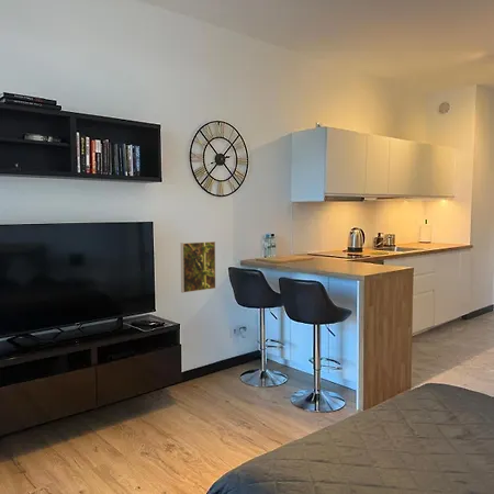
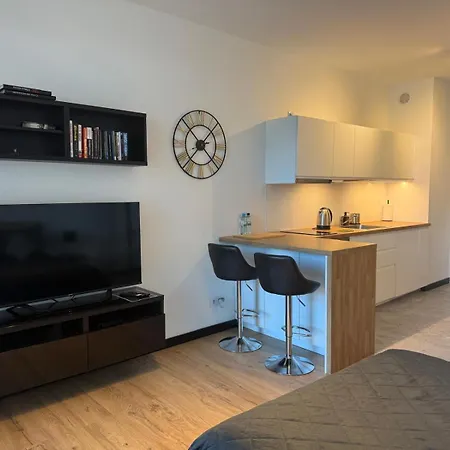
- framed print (198, 266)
